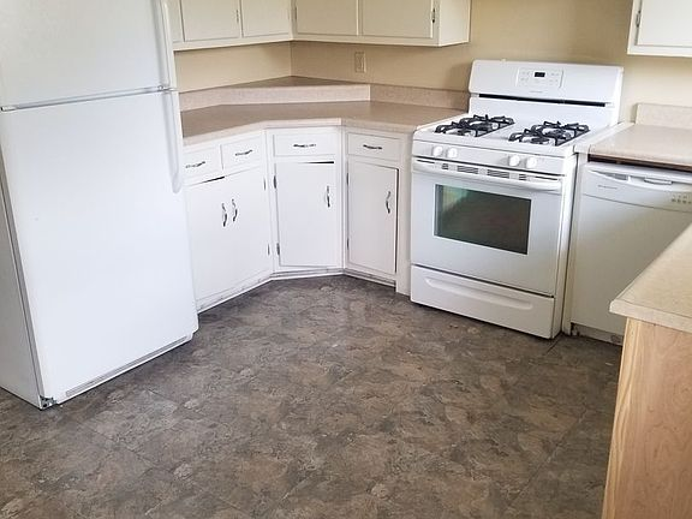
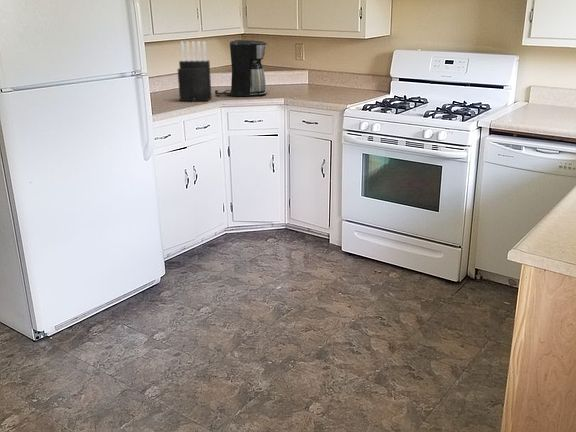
+ knife block (193, 71)
+ coffee maker (242, 67)
